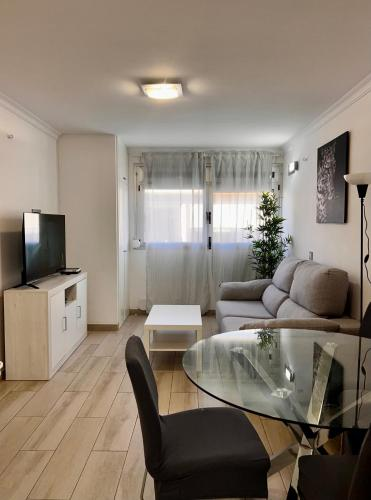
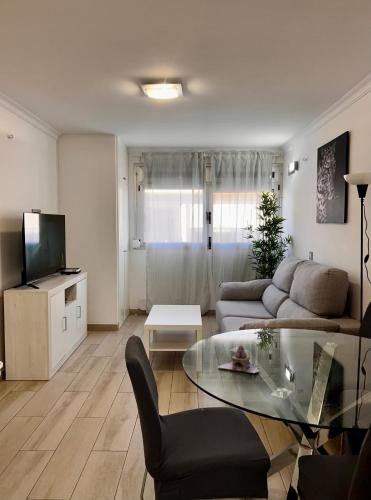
+ teapot (241, 357)
